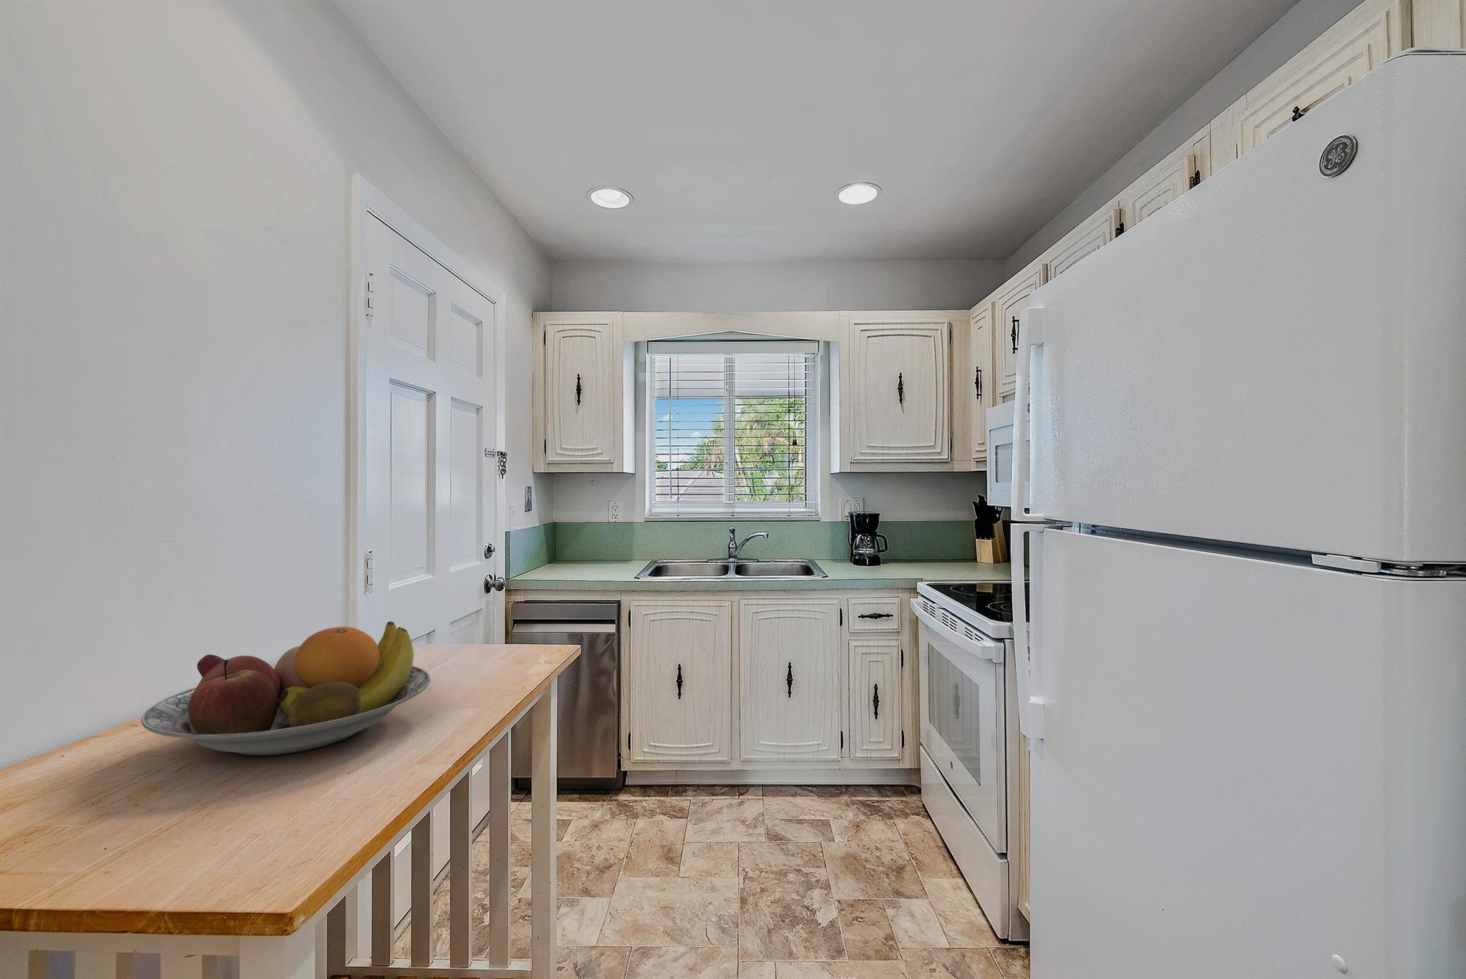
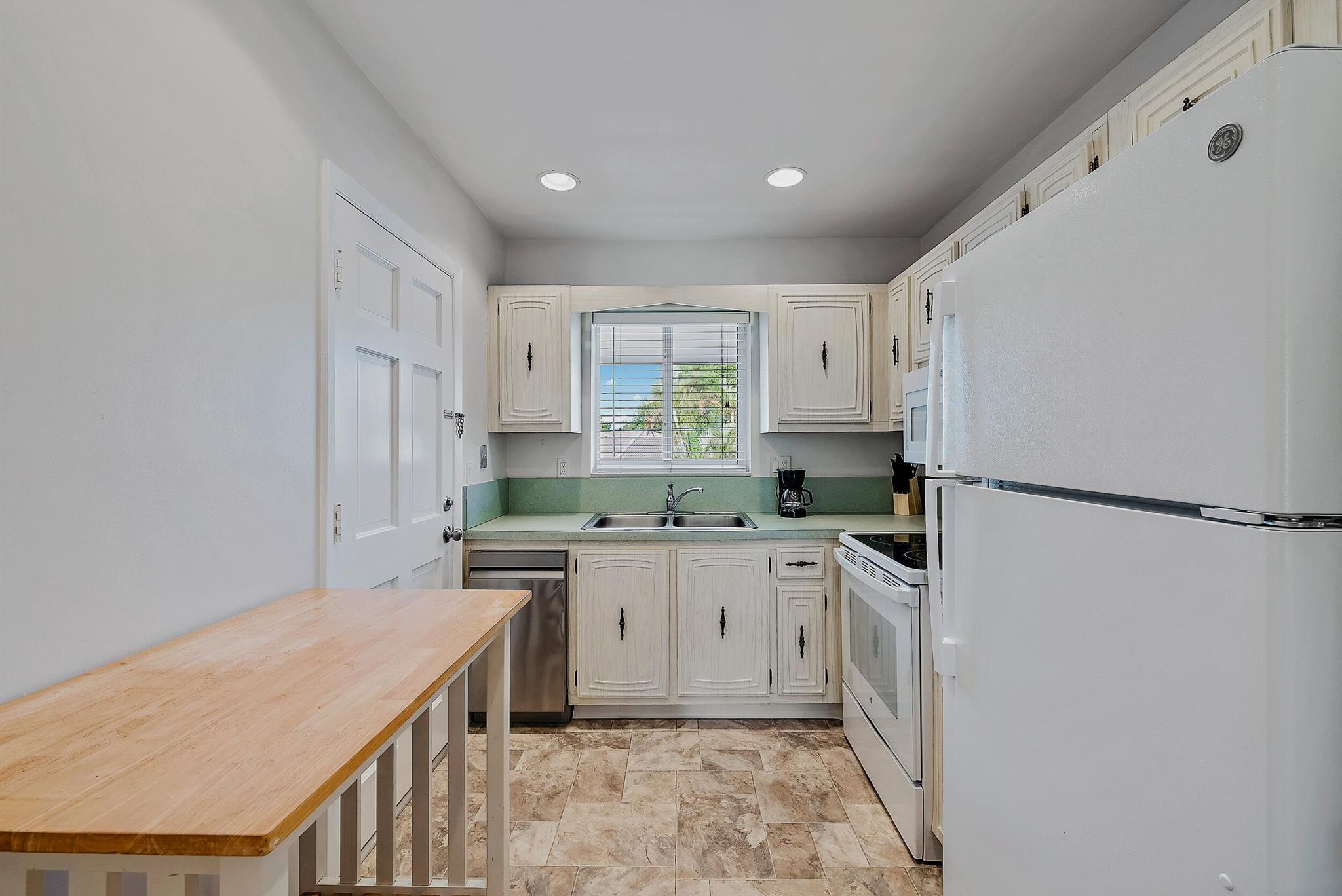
- fruit bowl (300, 682)
